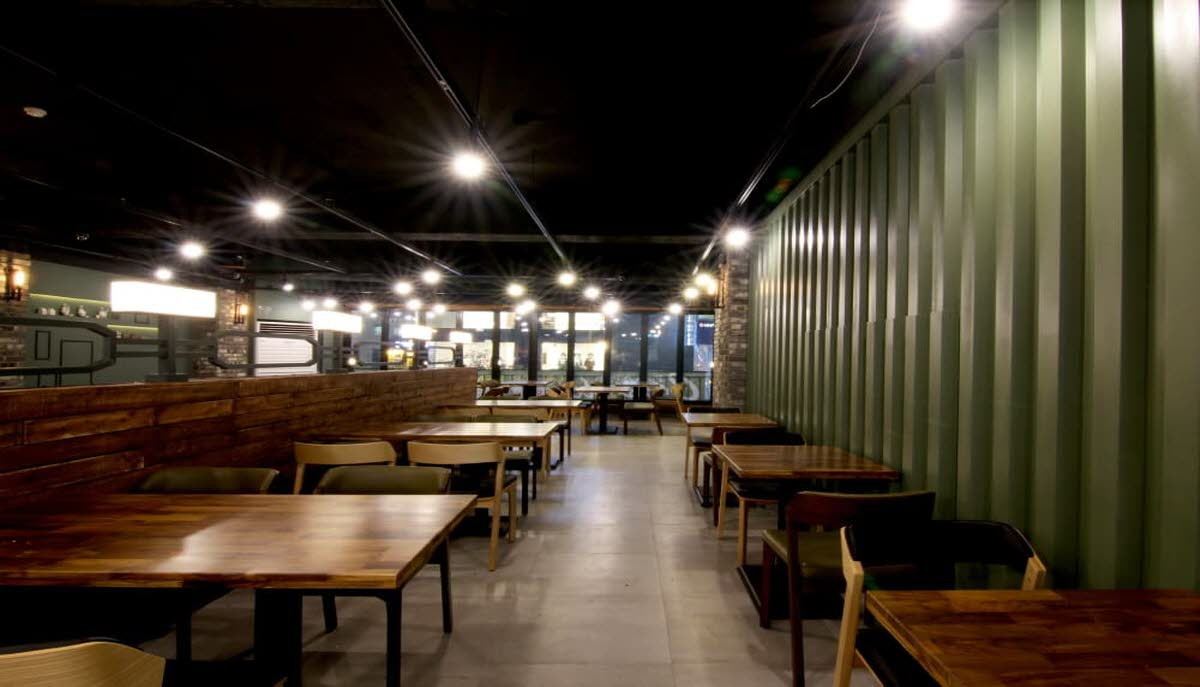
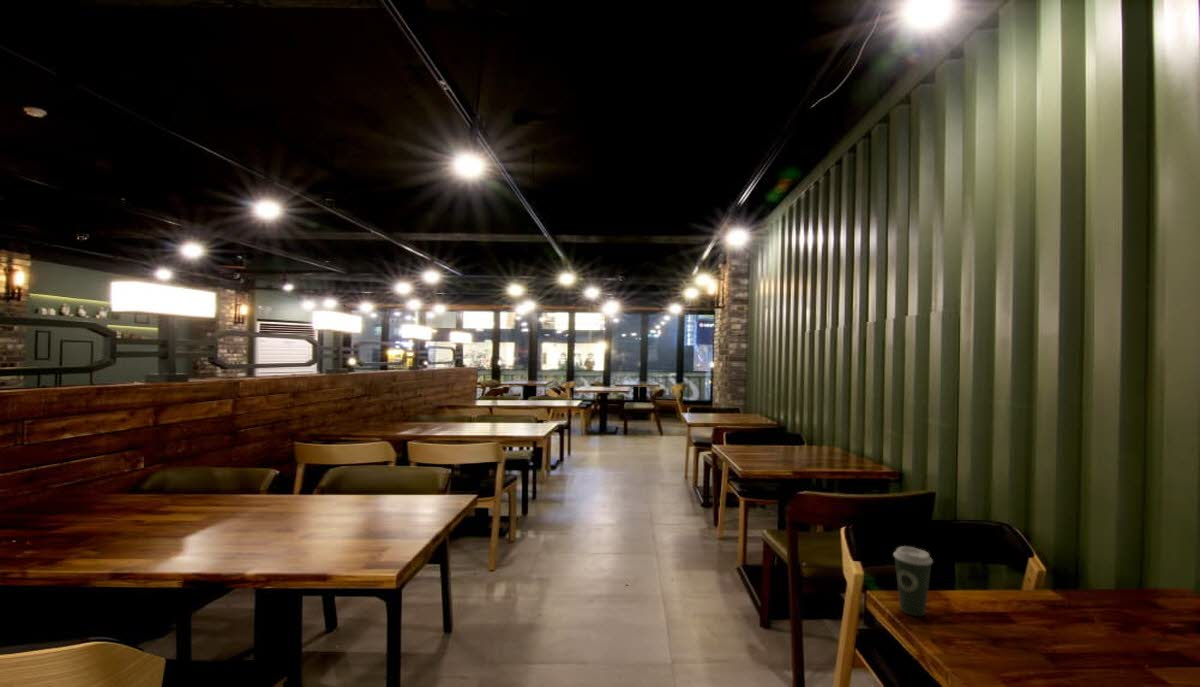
+ coffee cup (912, 581)
